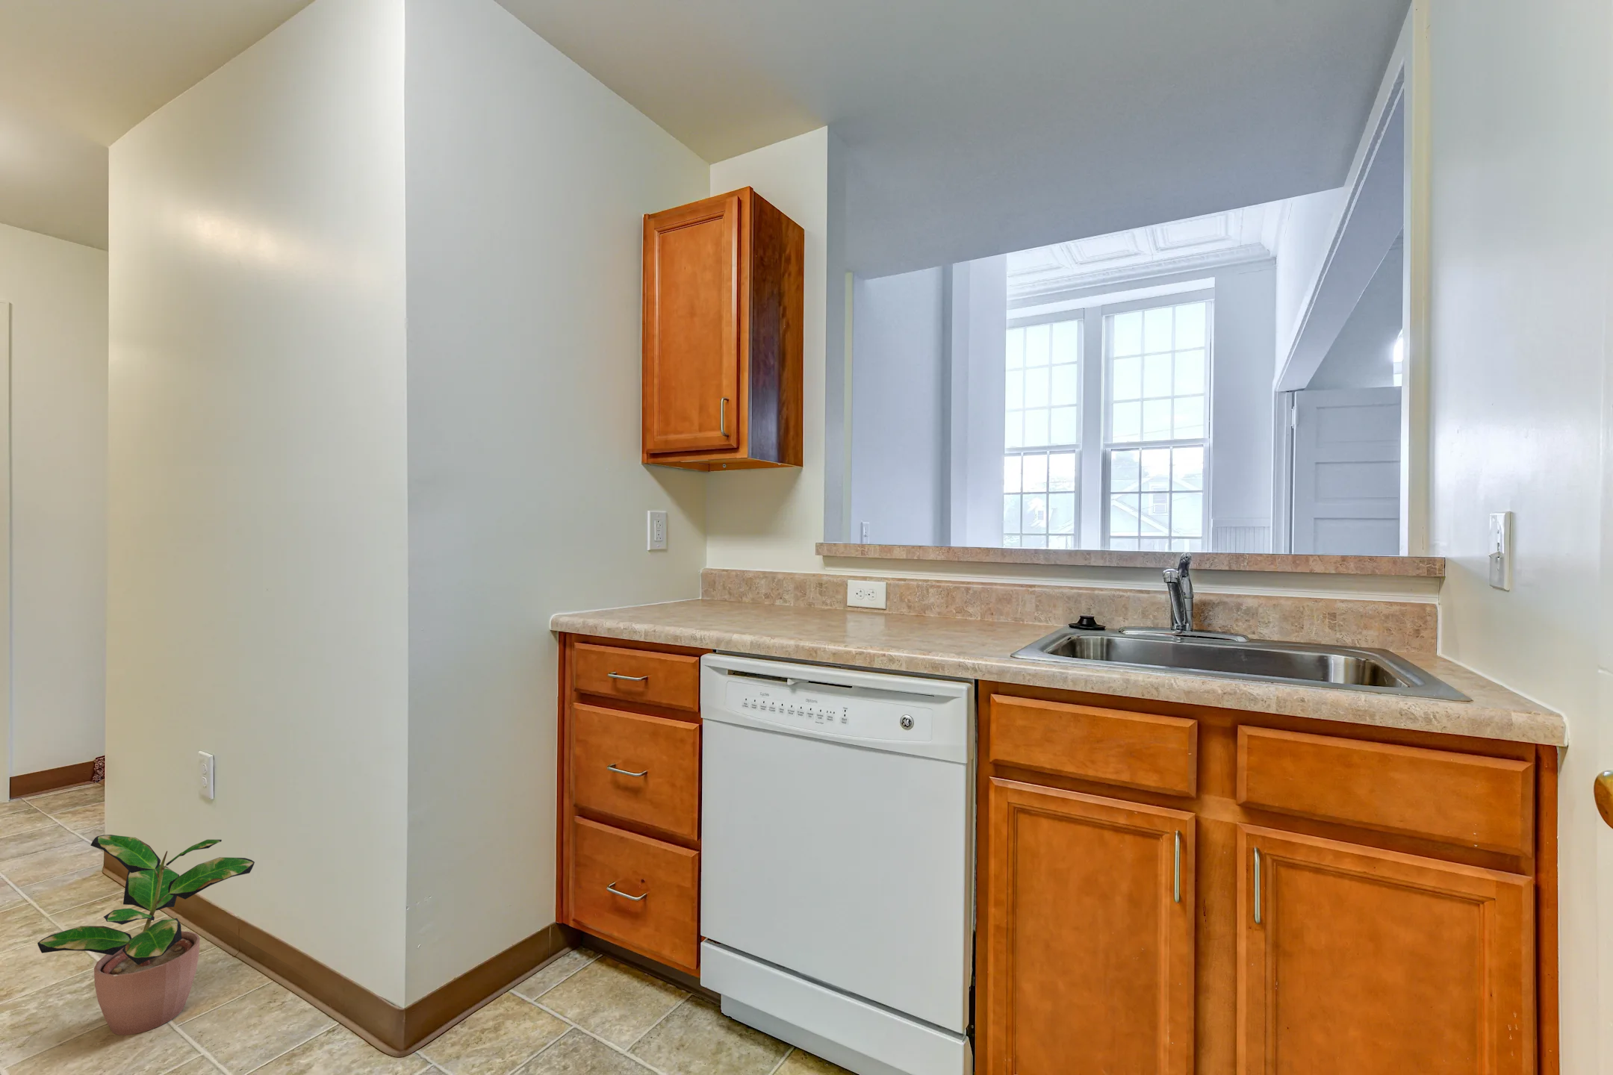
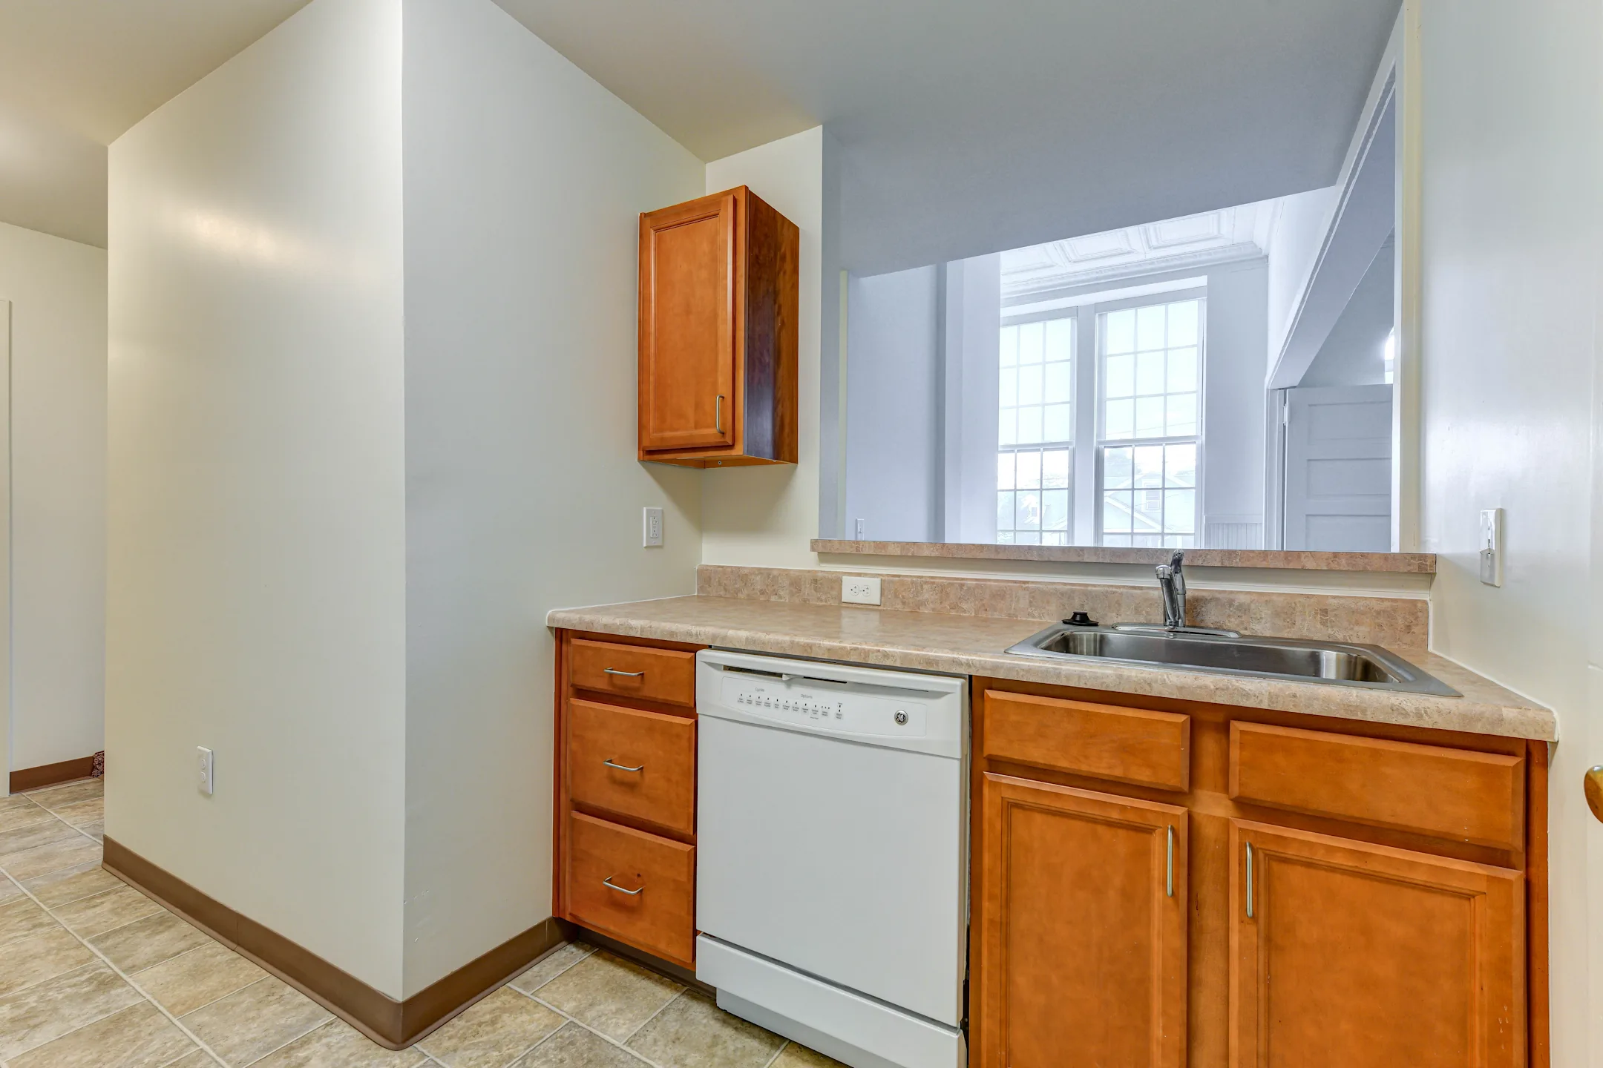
- potted plant (158, 924)
